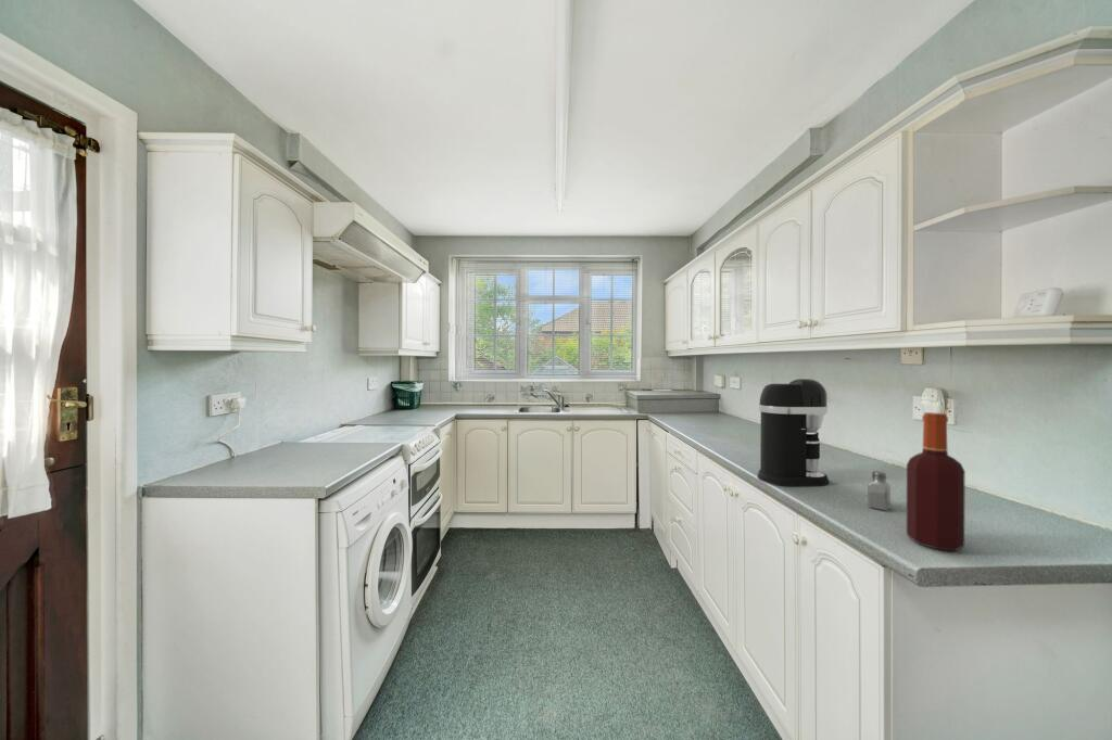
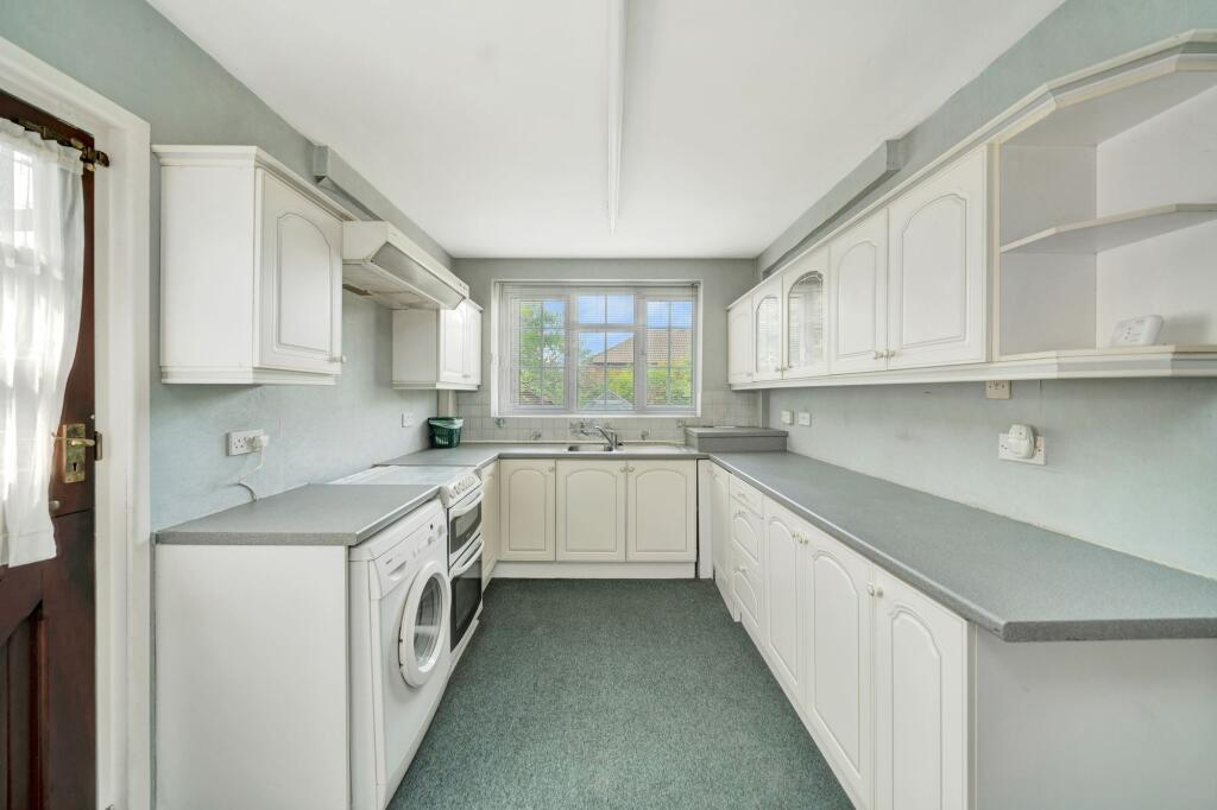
- coffee maker (792, 429)
- saltshaker (879, 489)
- bottle (934, 477)
